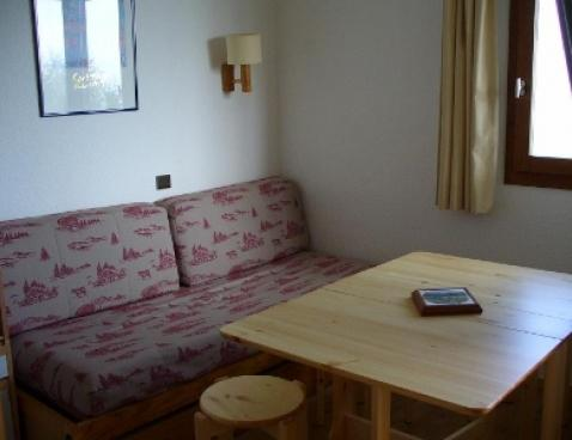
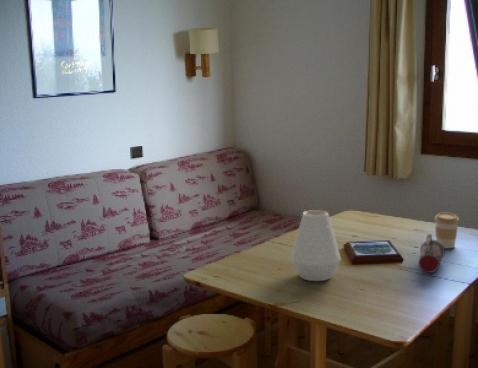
+ beer mug (431, 251)
+ coffee cup (446, 230)
+ vase (315, 244)
